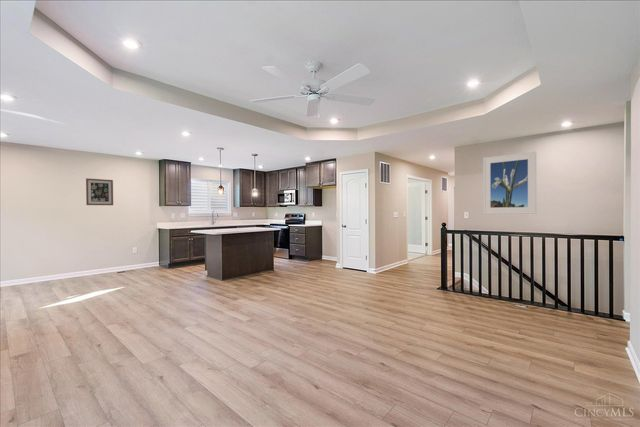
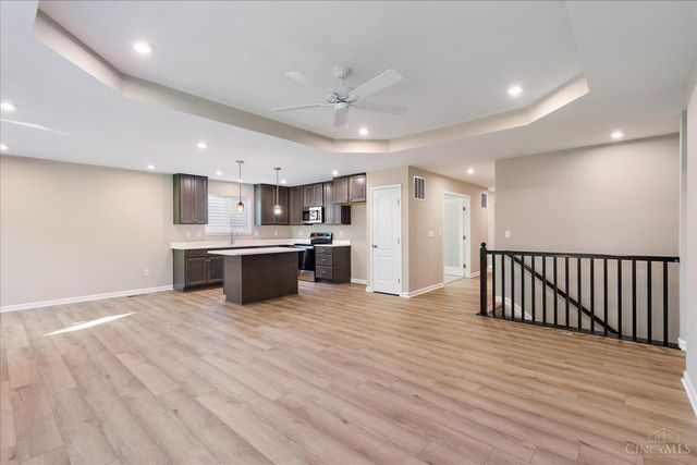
- wall art (100, 192)
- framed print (508, 184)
